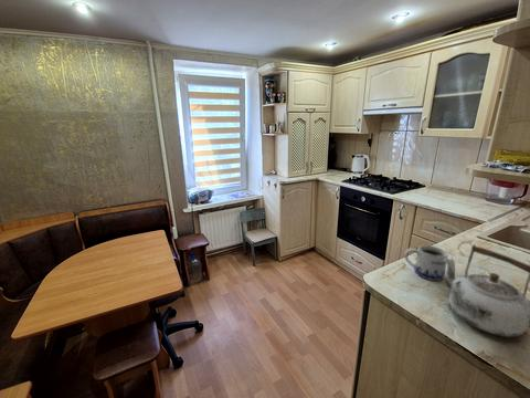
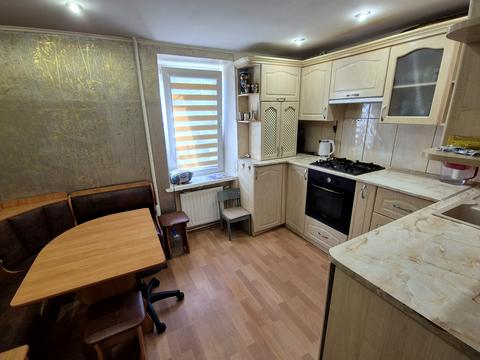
- mug (426, 261)
- kettle (481, 282)
